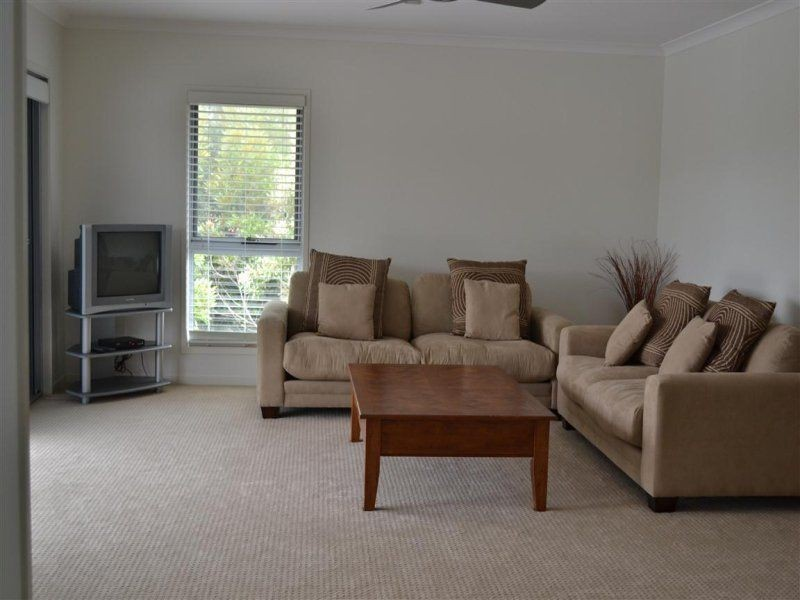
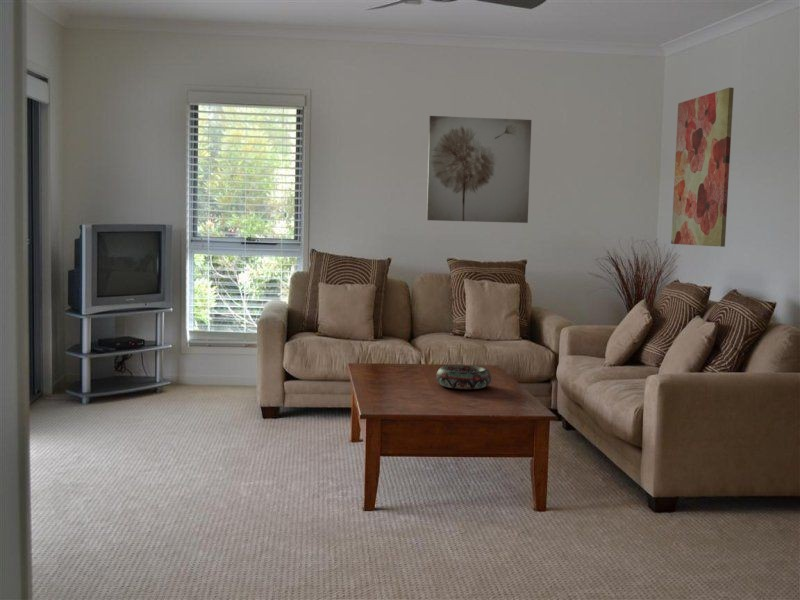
+ wall art (700, 171)
+ decorative bowl (463, 377)
+ wall art (479, 170)
